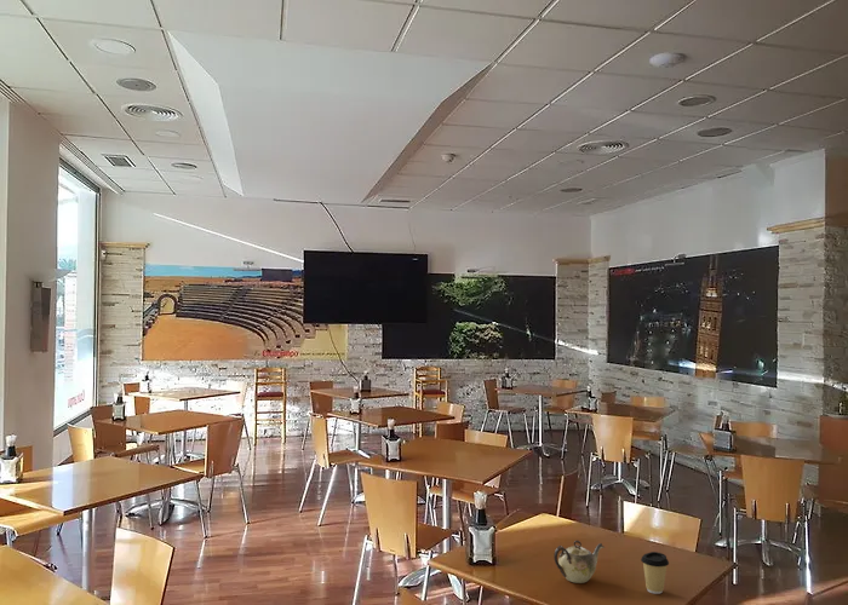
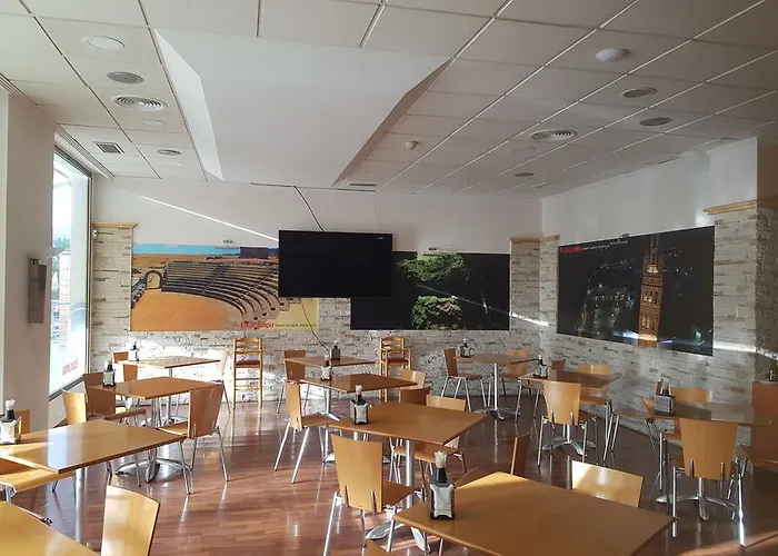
- coffee cup (654, 572)
- teapot (579, 559)
